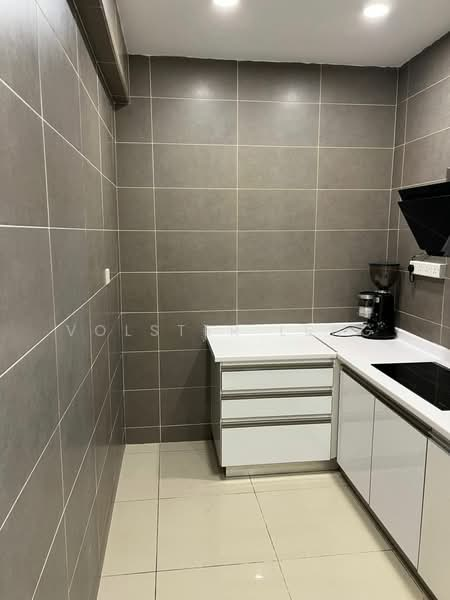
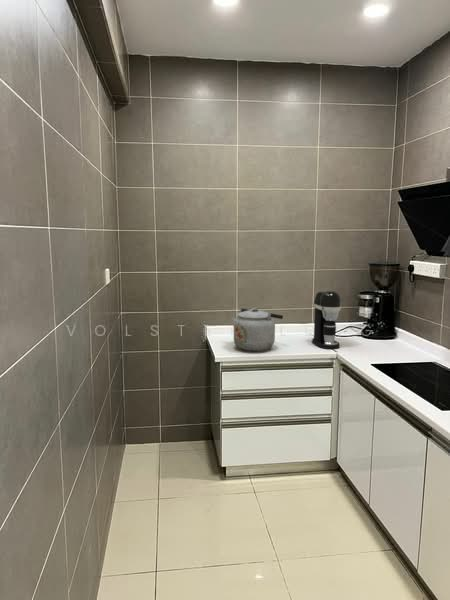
+ coffee maker (326, 317)
+ kettle (251, 327)
